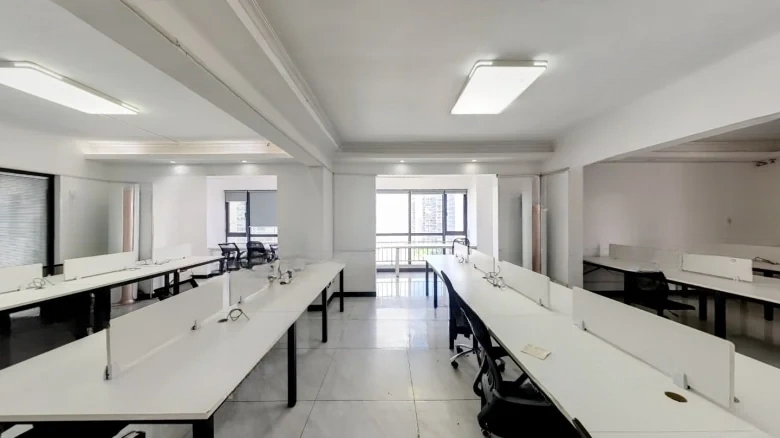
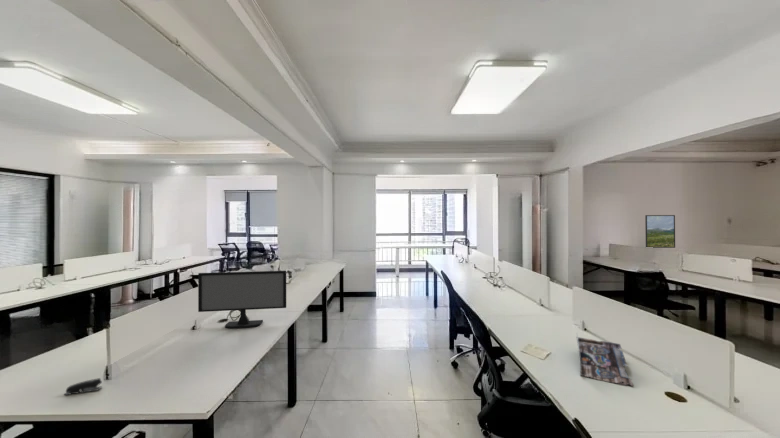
+ stapler (83, 386)
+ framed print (660, 231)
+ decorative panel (601, 354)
+ computer monitor (243, 298)
